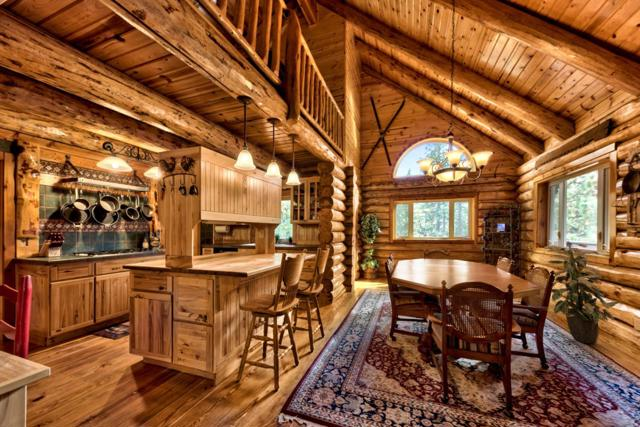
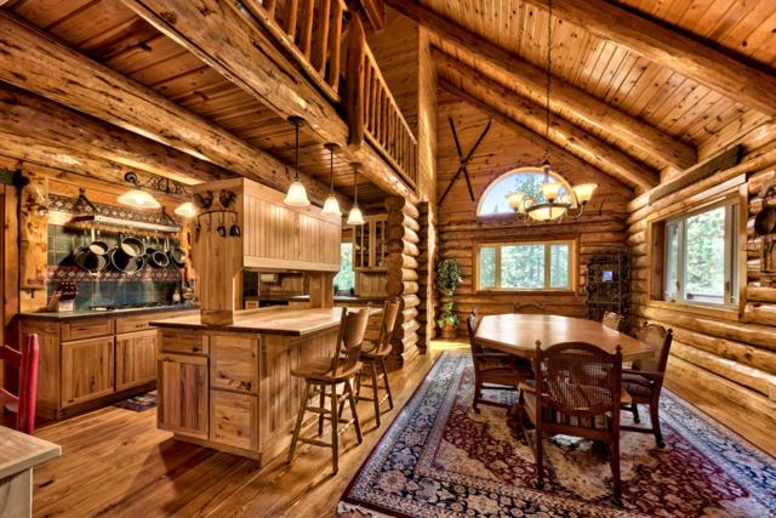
- indoor plant (576, 291)
